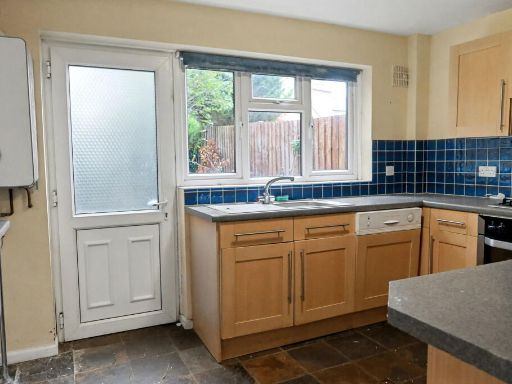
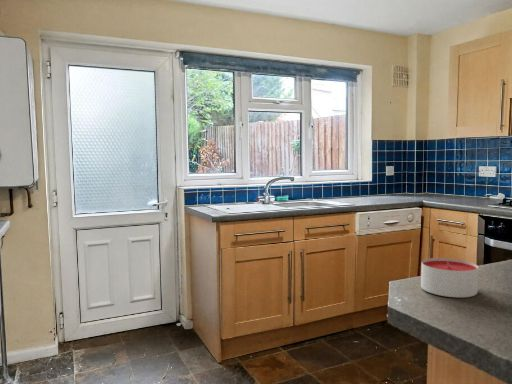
+ candle (448, 275)
